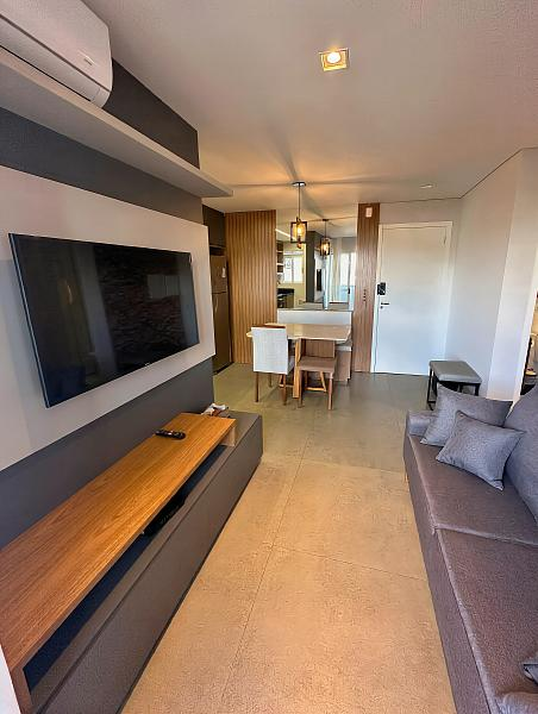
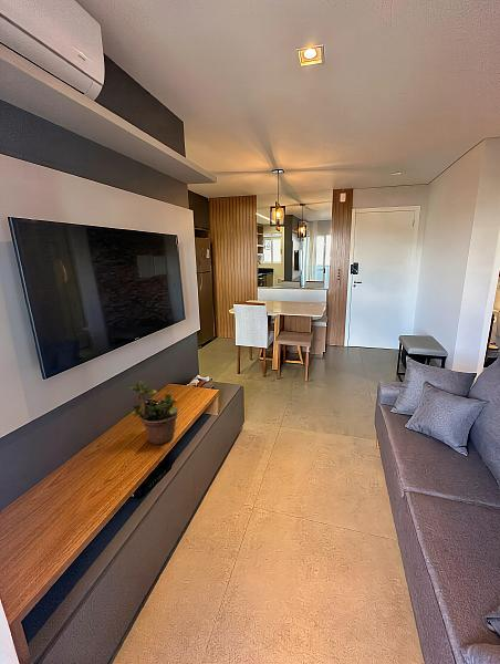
+ potted plant (157, 405)
